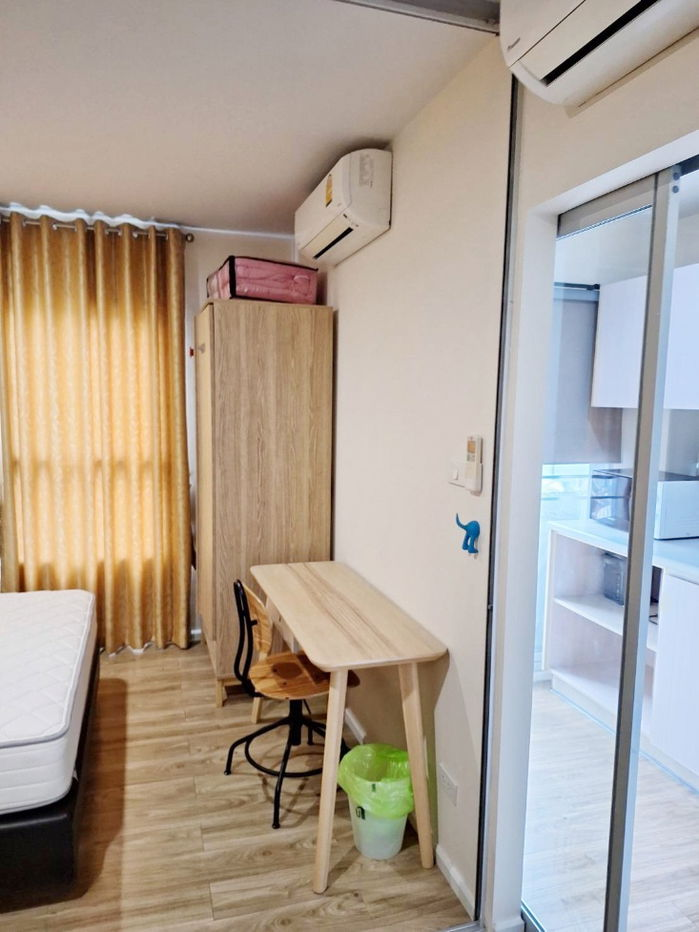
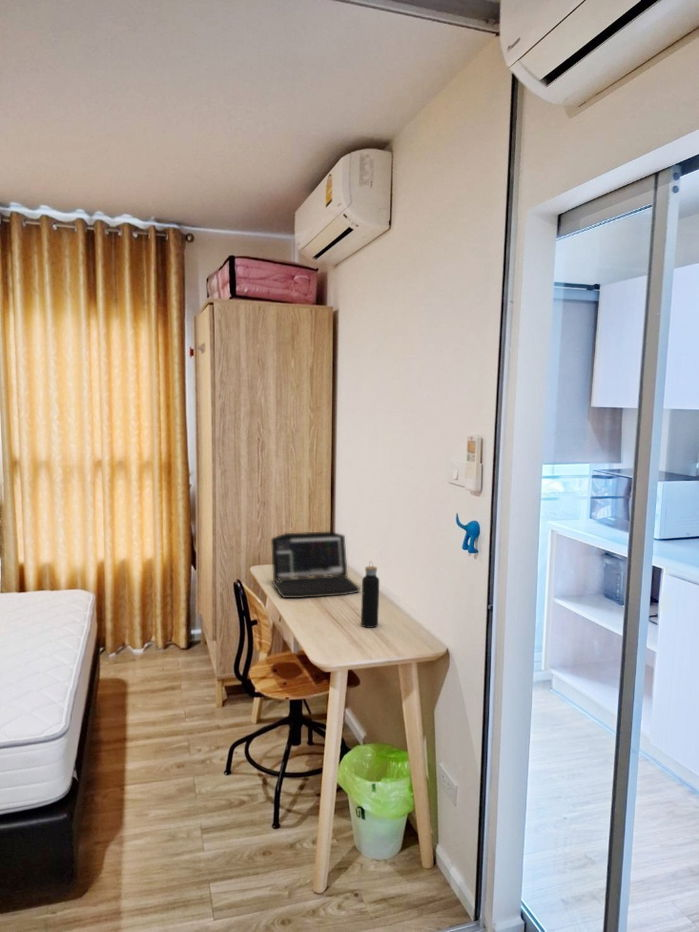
+ laptop (315, 563)
+ water bottle (370, 593)
